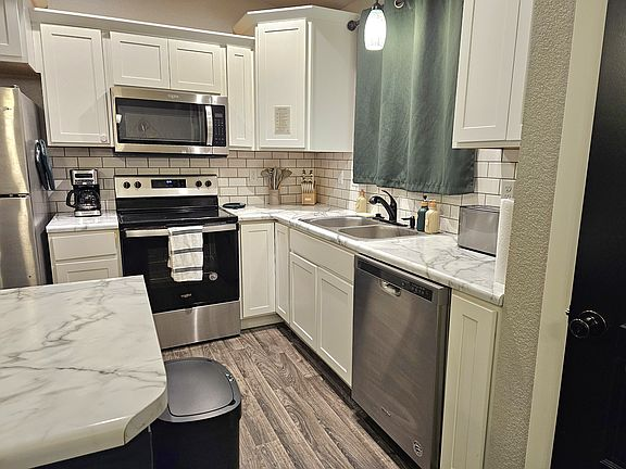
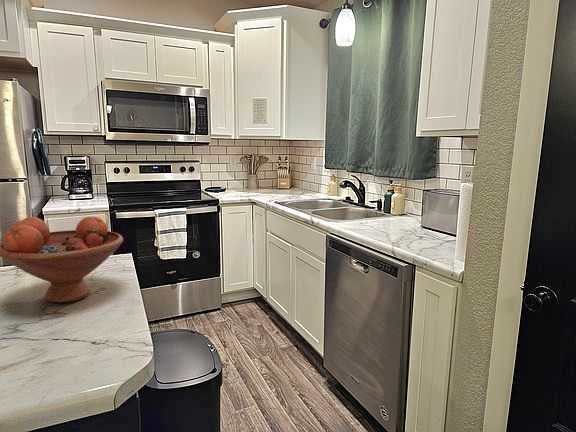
+ fruit bowl (65, 258)
